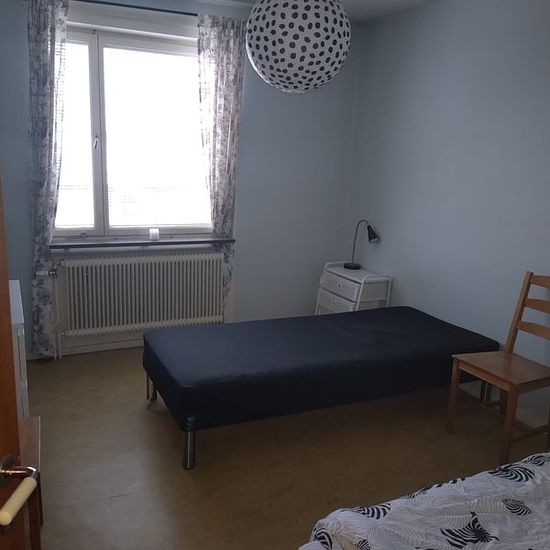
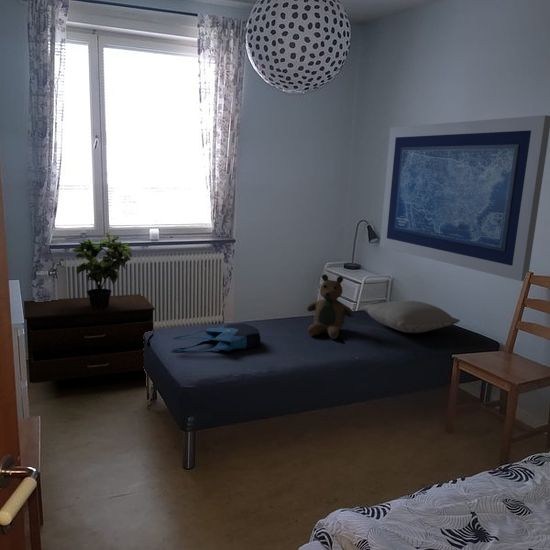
+ drawer (91, 339)
+ teddy bear (328, 305)
+ tote bag (215, 338)
+ wall art (449, 193)
+ potted plant (103, 269)
+ pillow (407, 314)
